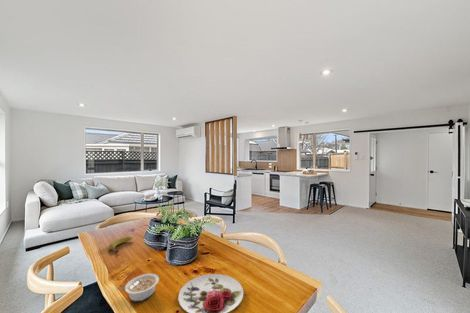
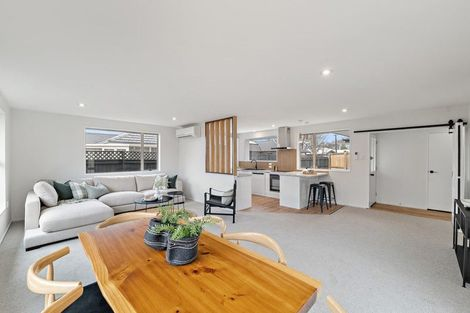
- legume (141, 288)
- plate (211, 291)
- fruit (122, 242)
